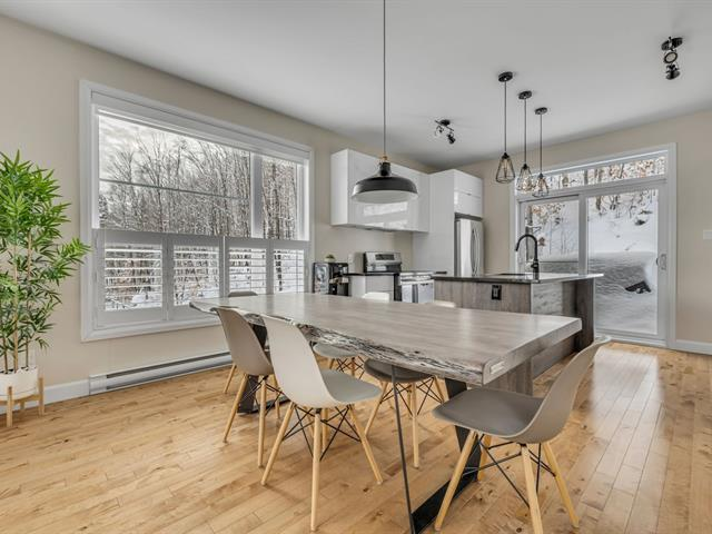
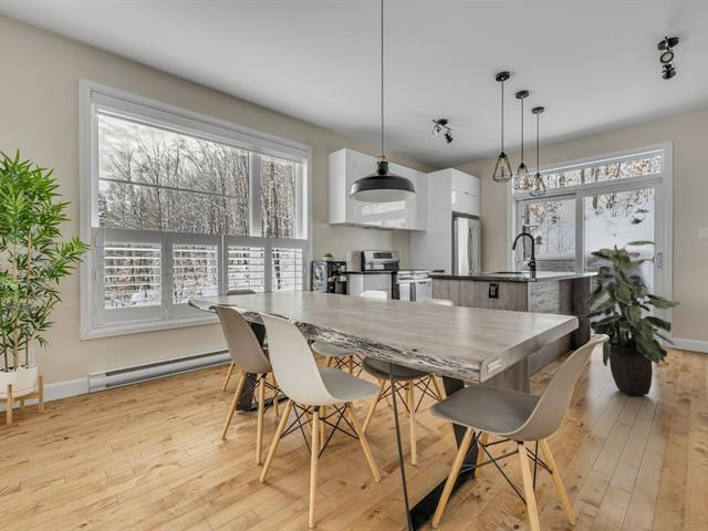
+ indoor plant (628, 317)
